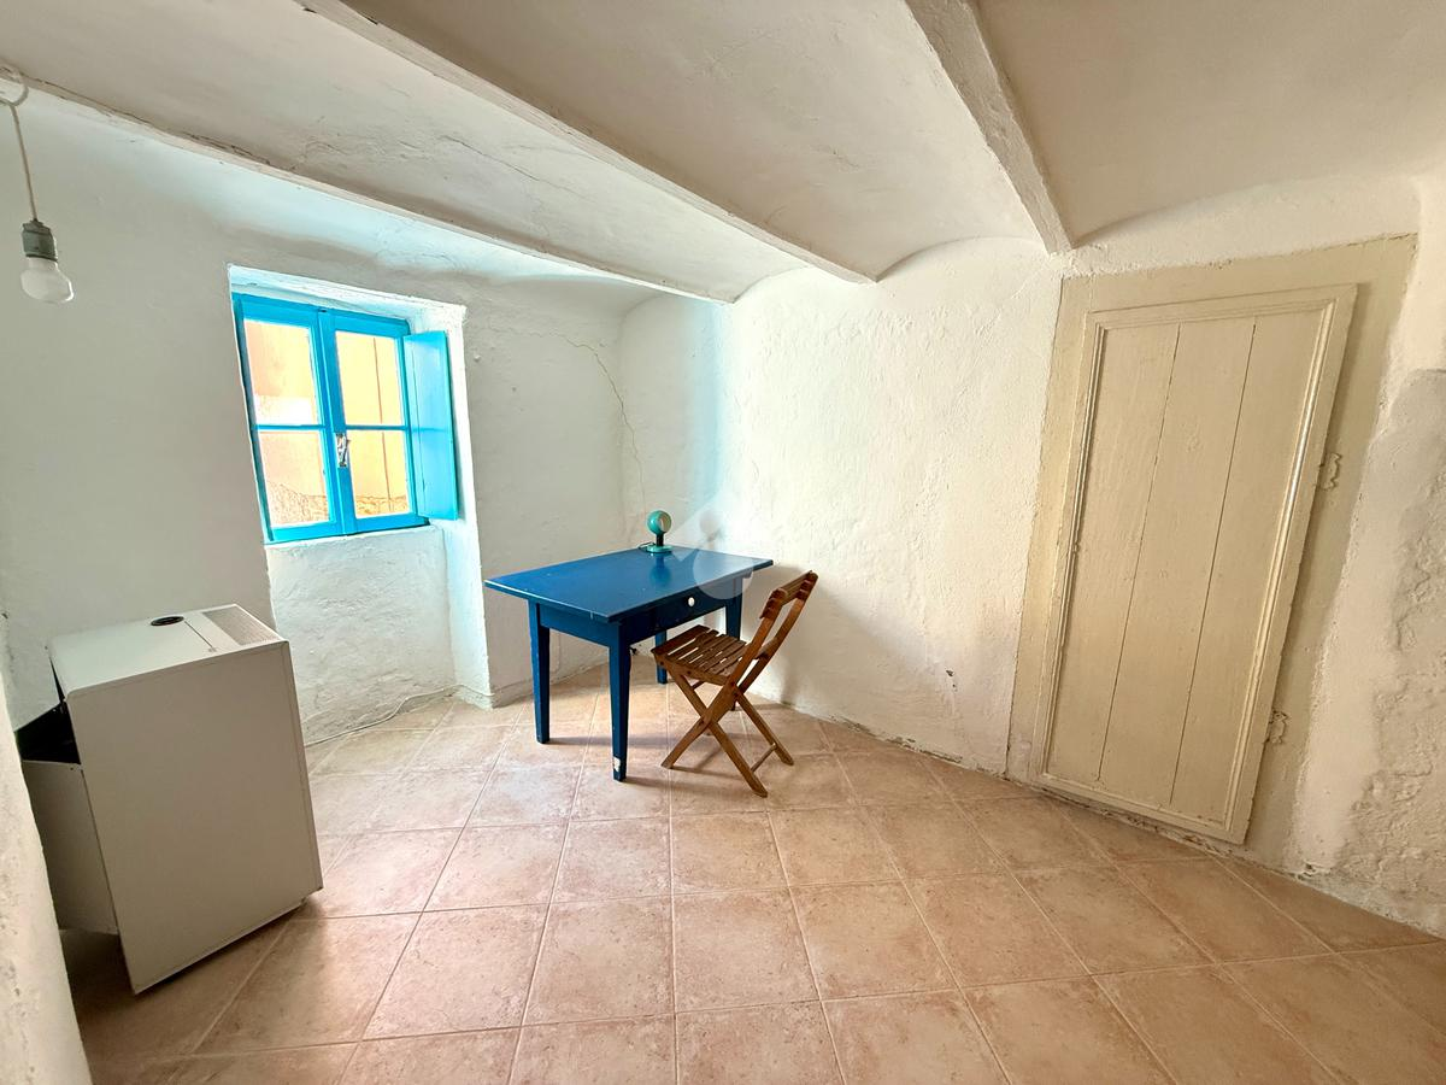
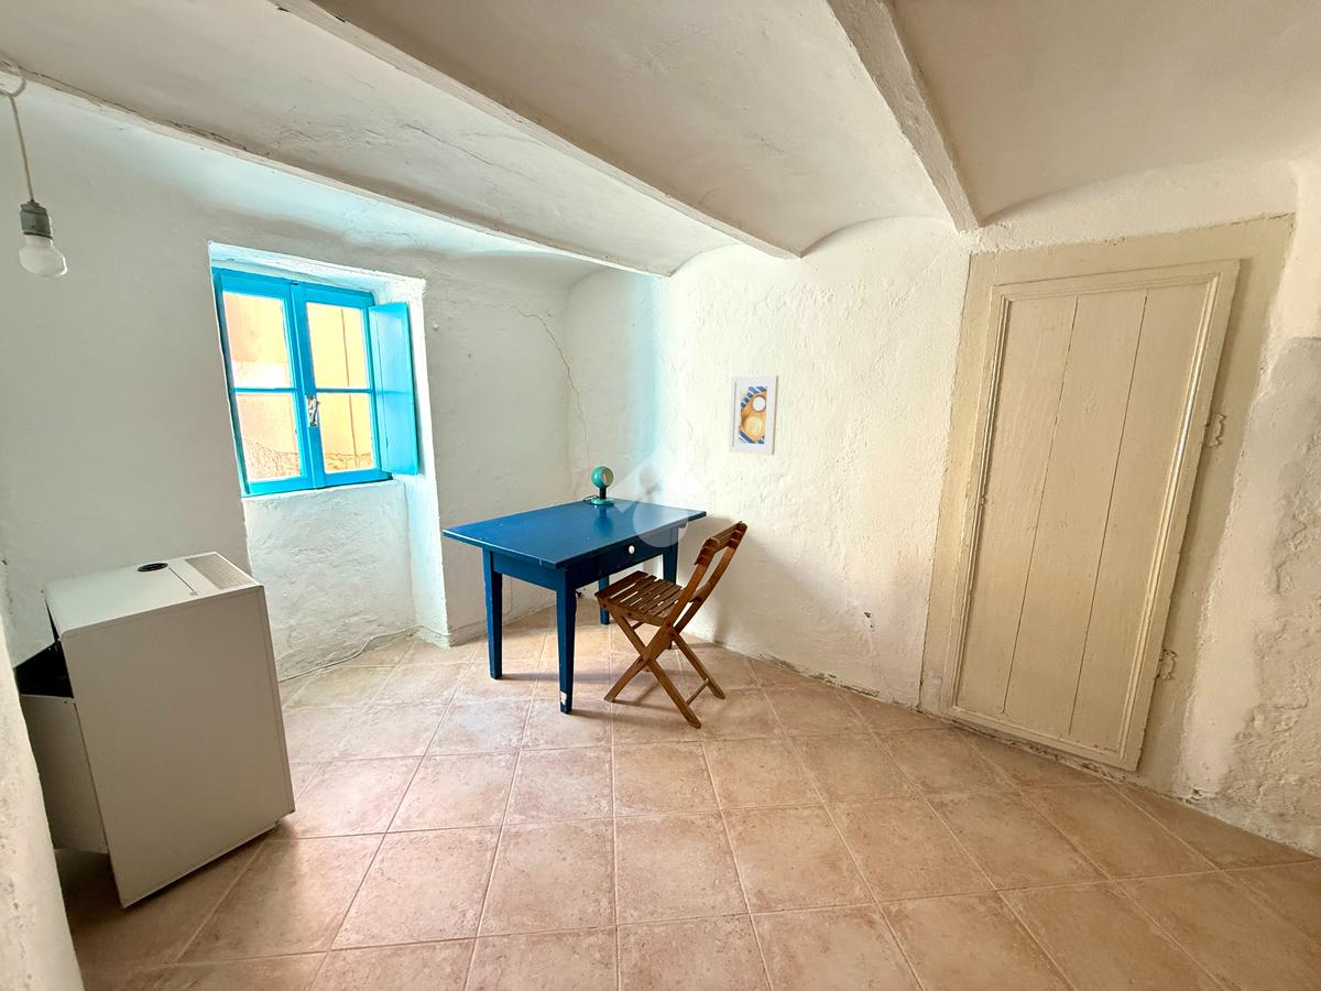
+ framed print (752, 415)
